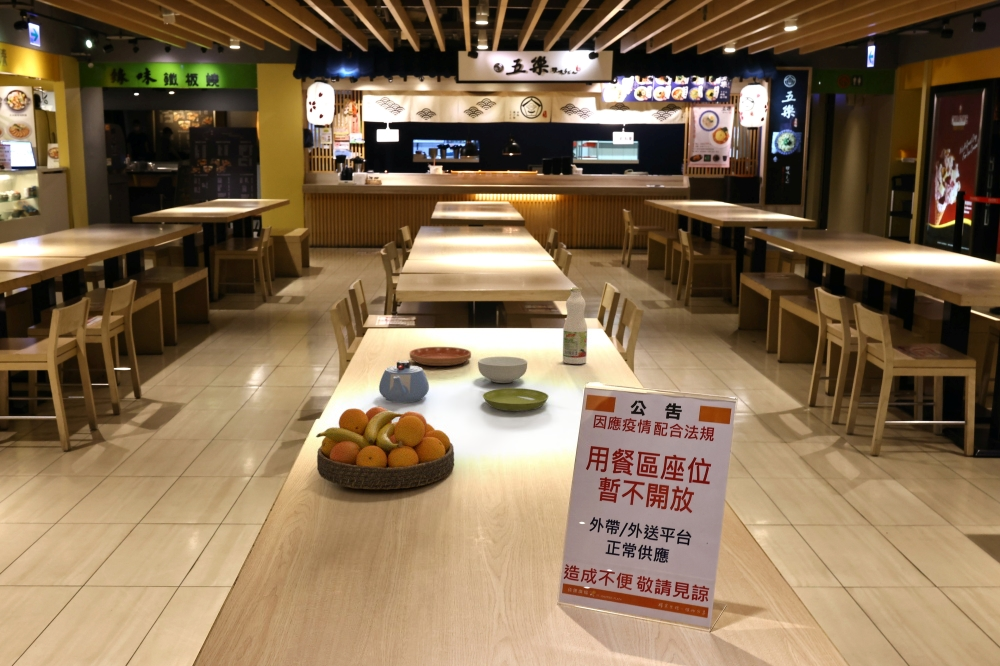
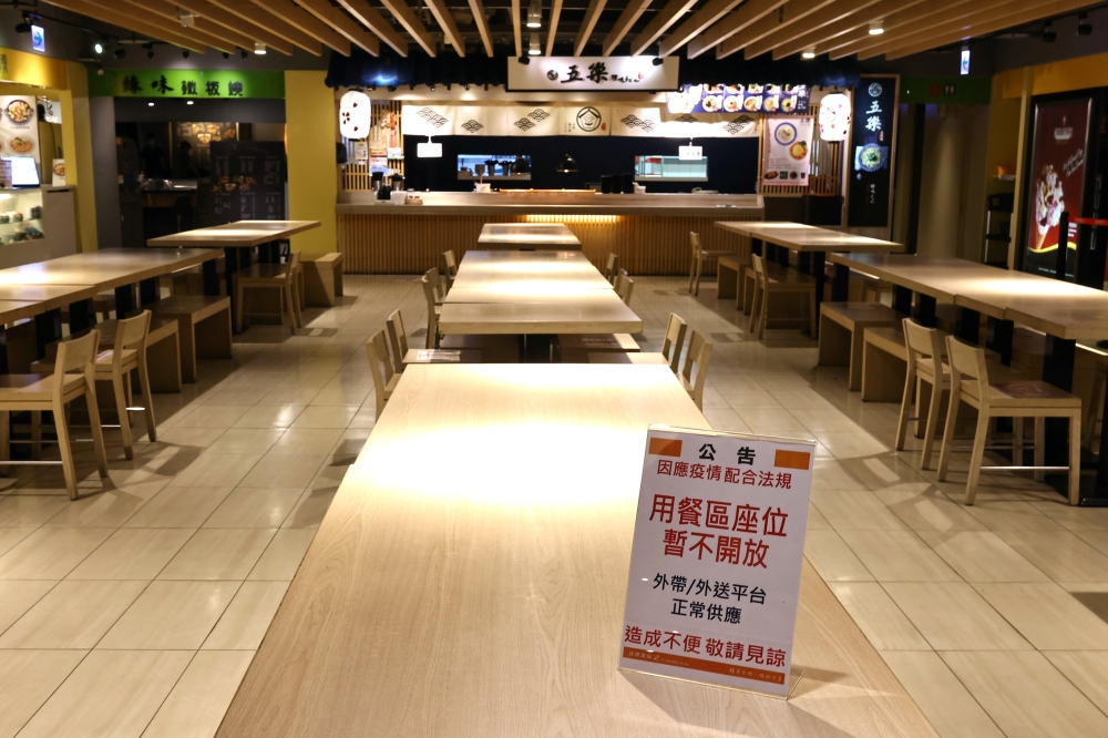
- teapot (403, 380)
- saucer (515, 400)
- cereal bowl (502, 370)
- saucer (440, 356)
- fruit bowl (386, 439)
- juice bottle (575, 325)
